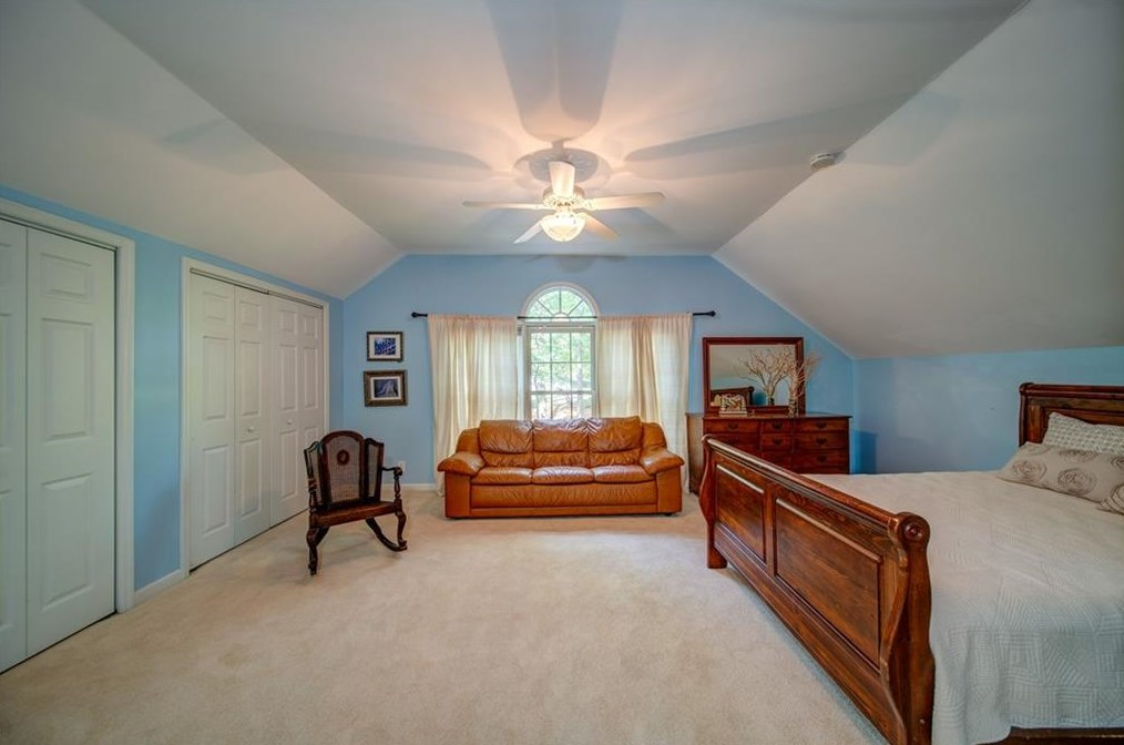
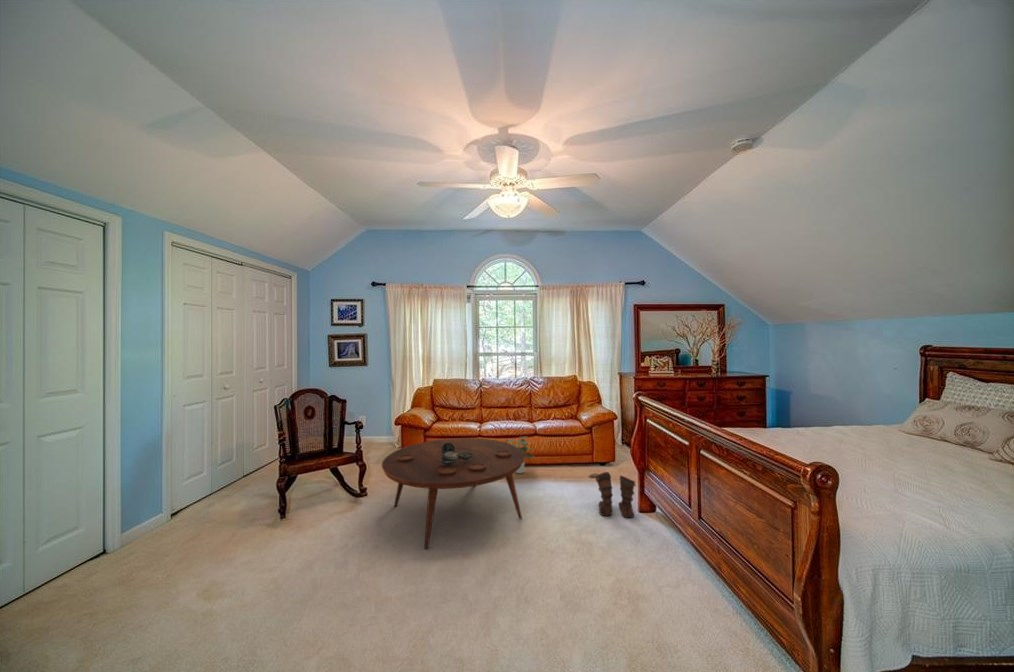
+ potted plant (523, 453)
+ coffee table (455, 482)
+ decorative bowl (453, 455)
+ boots (611, 490)
